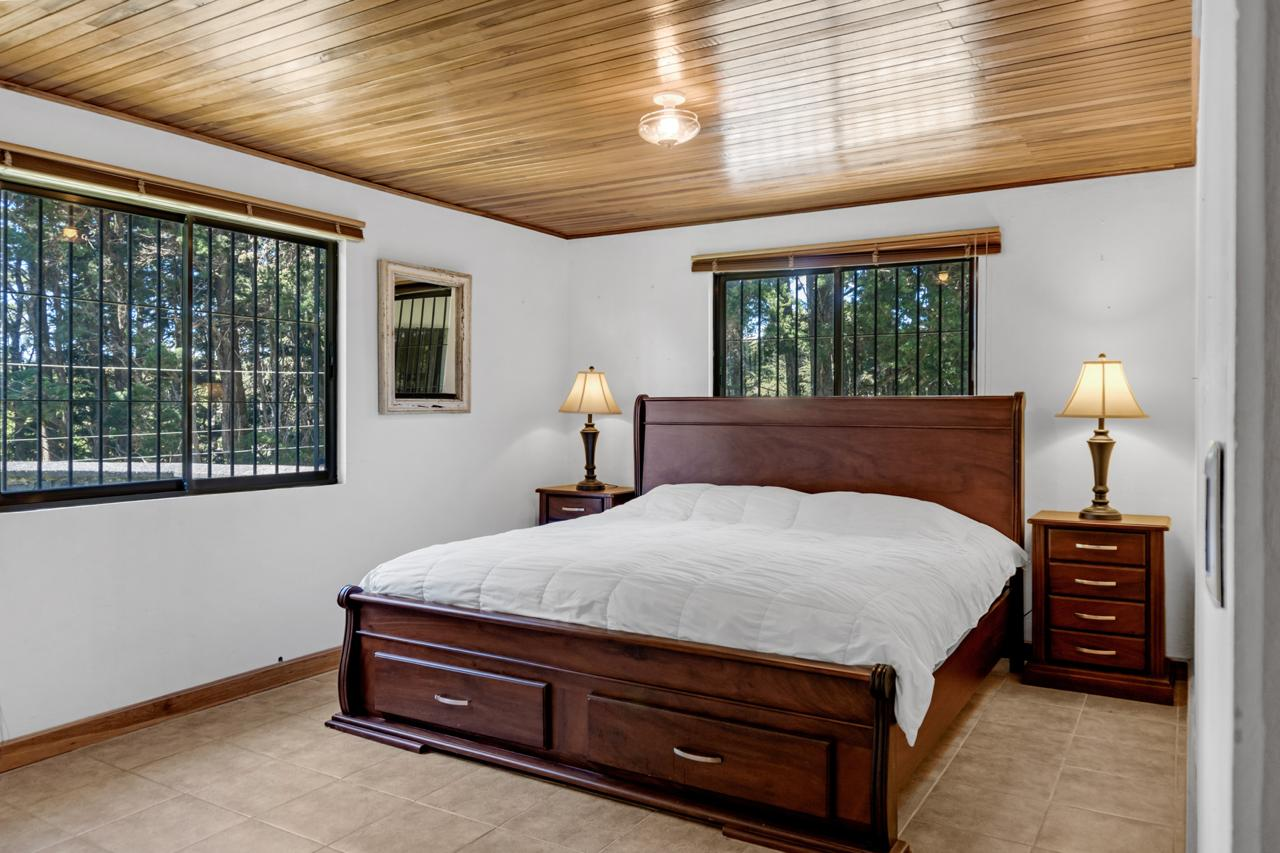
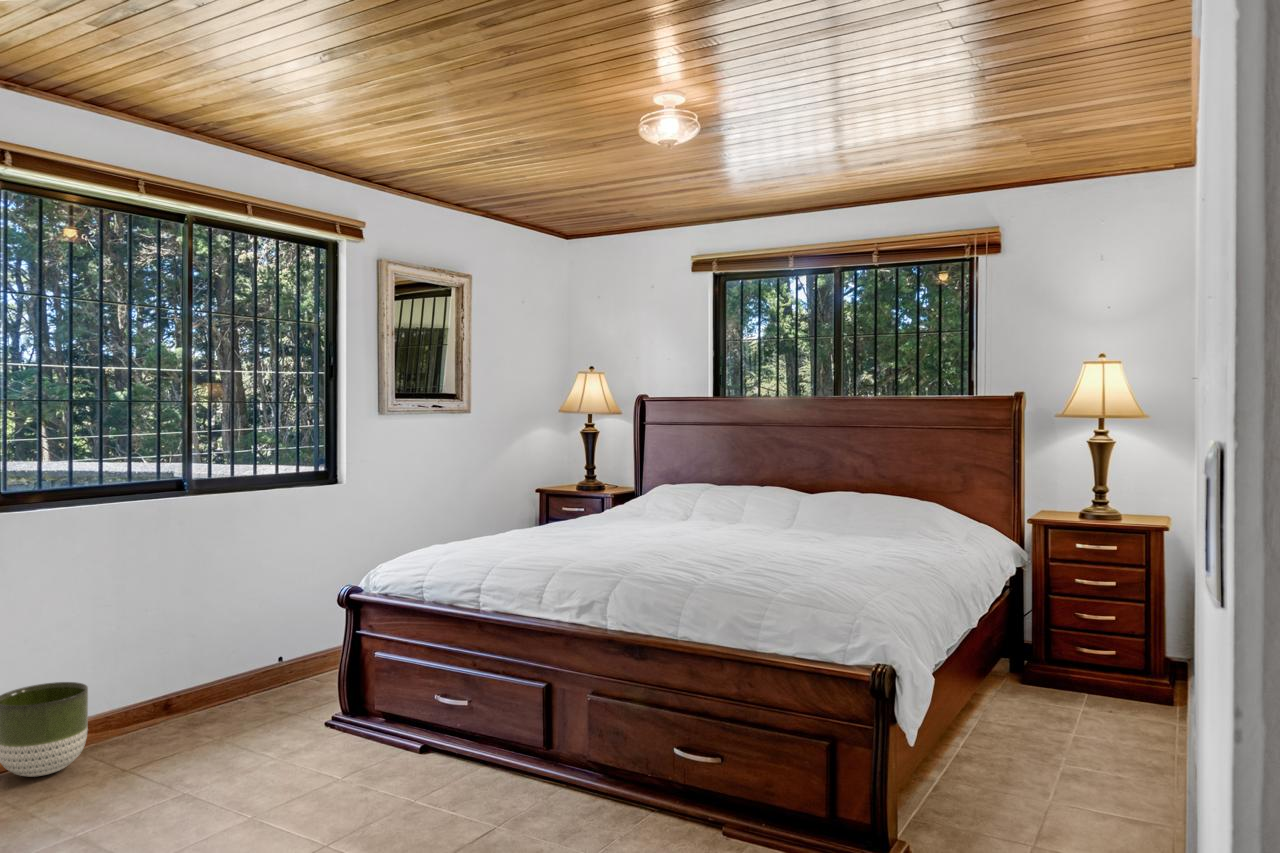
+ planter (42, 732)
